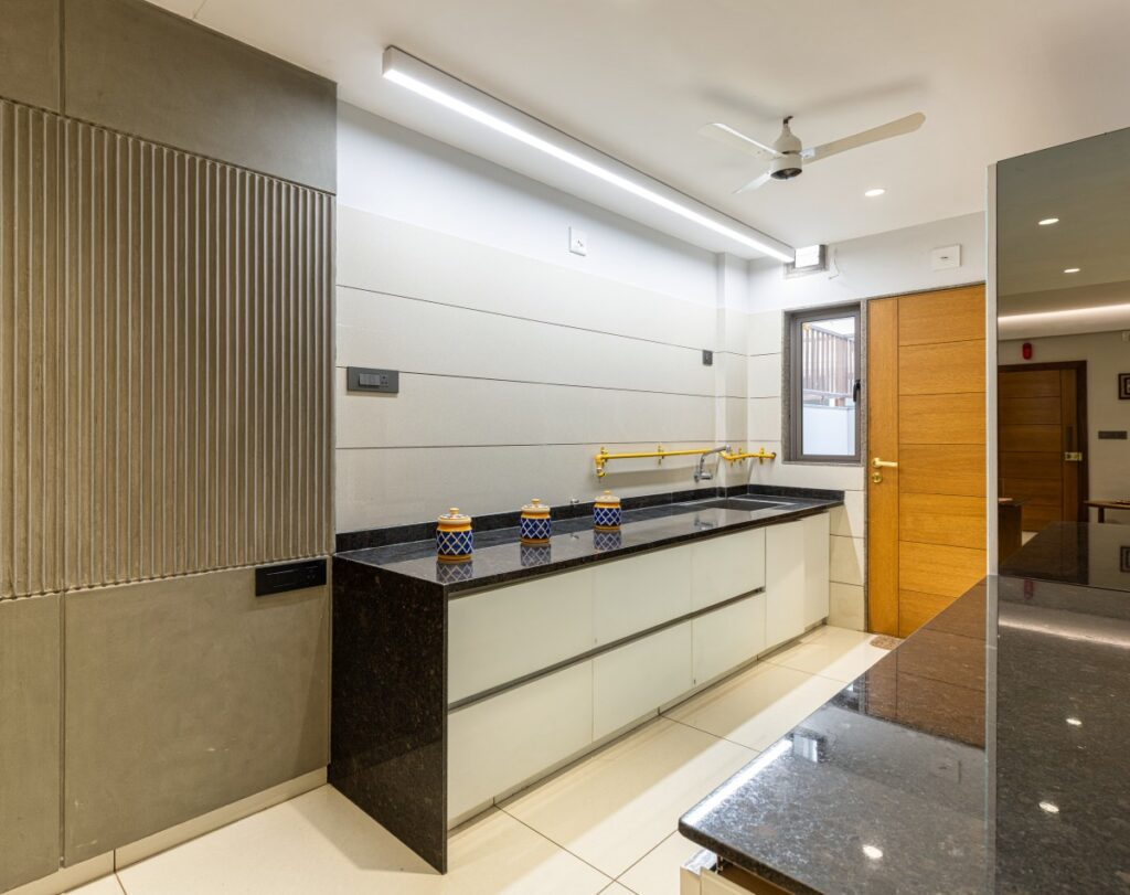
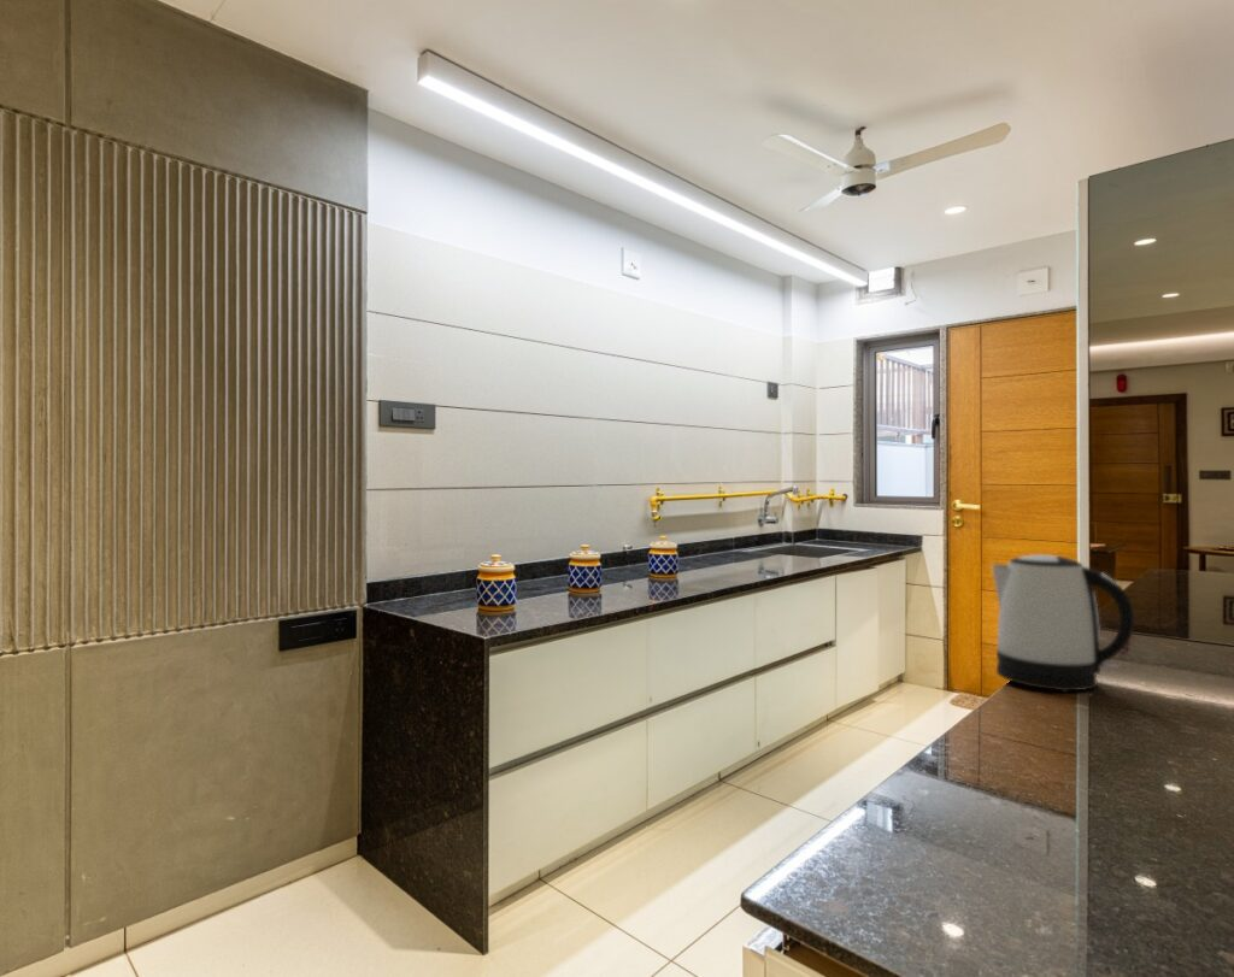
+ kettle (1059, 618)
